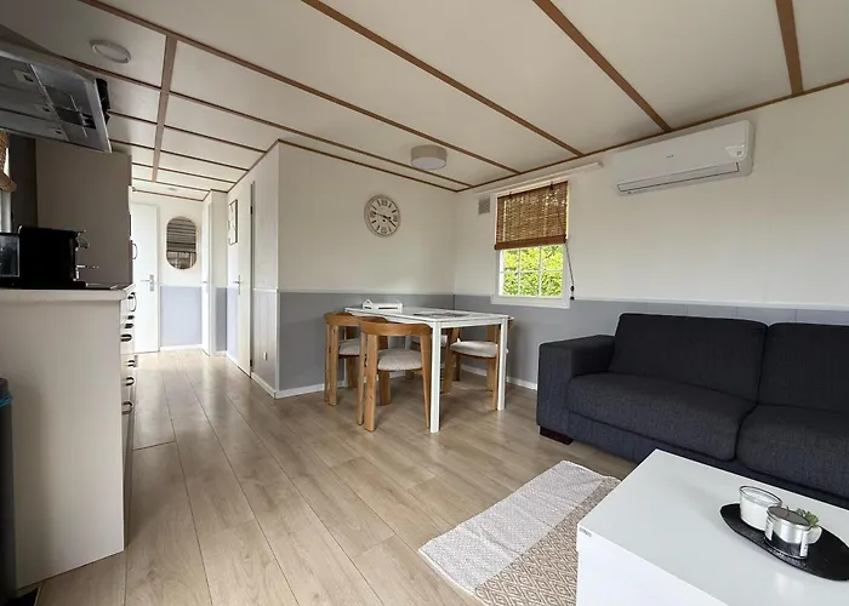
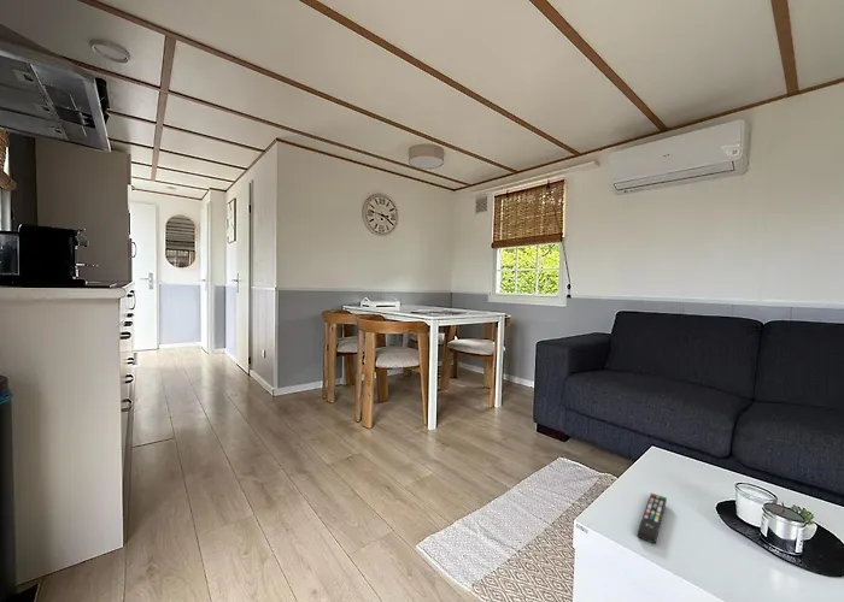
+ remote control (652, 515)
